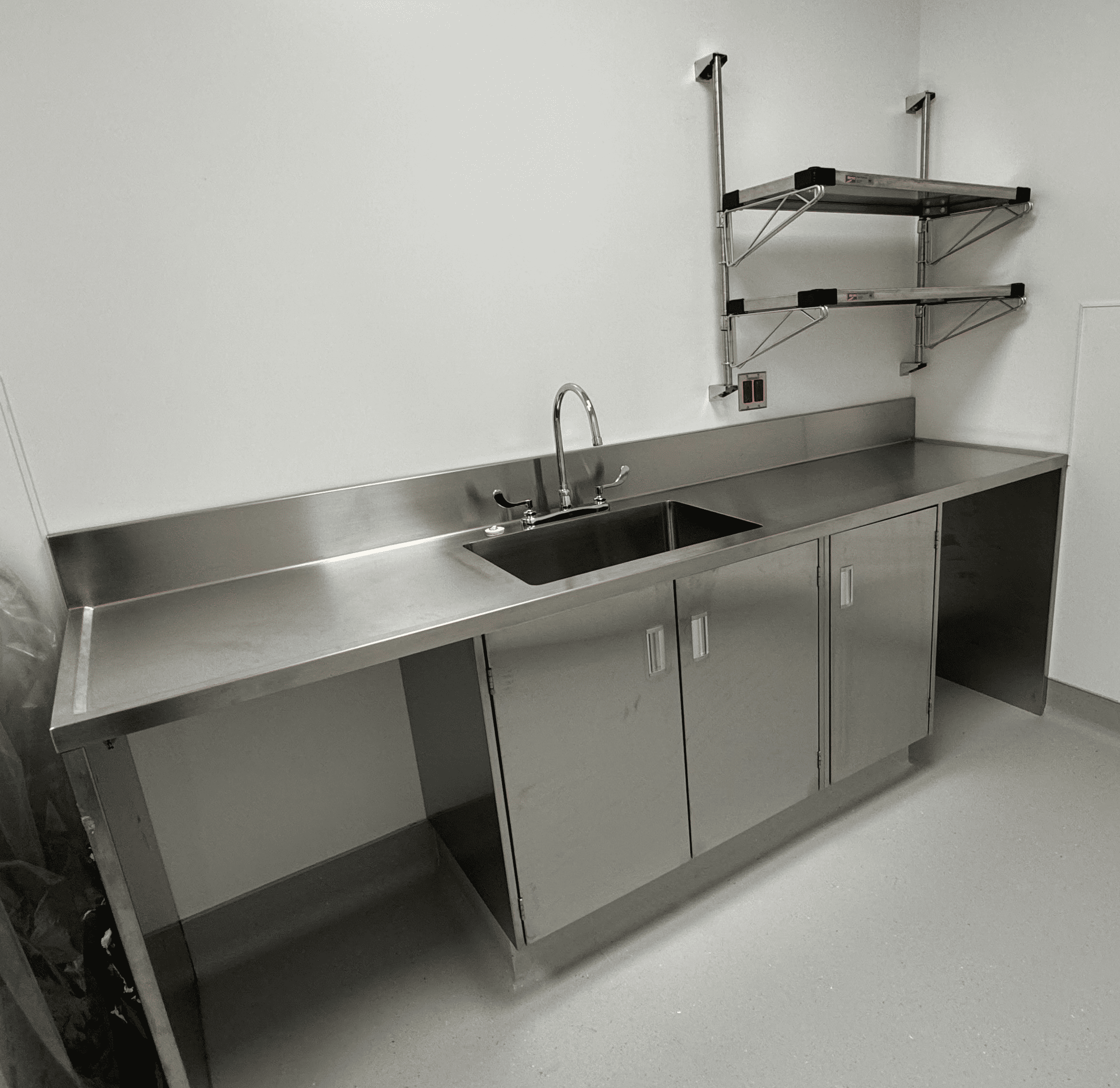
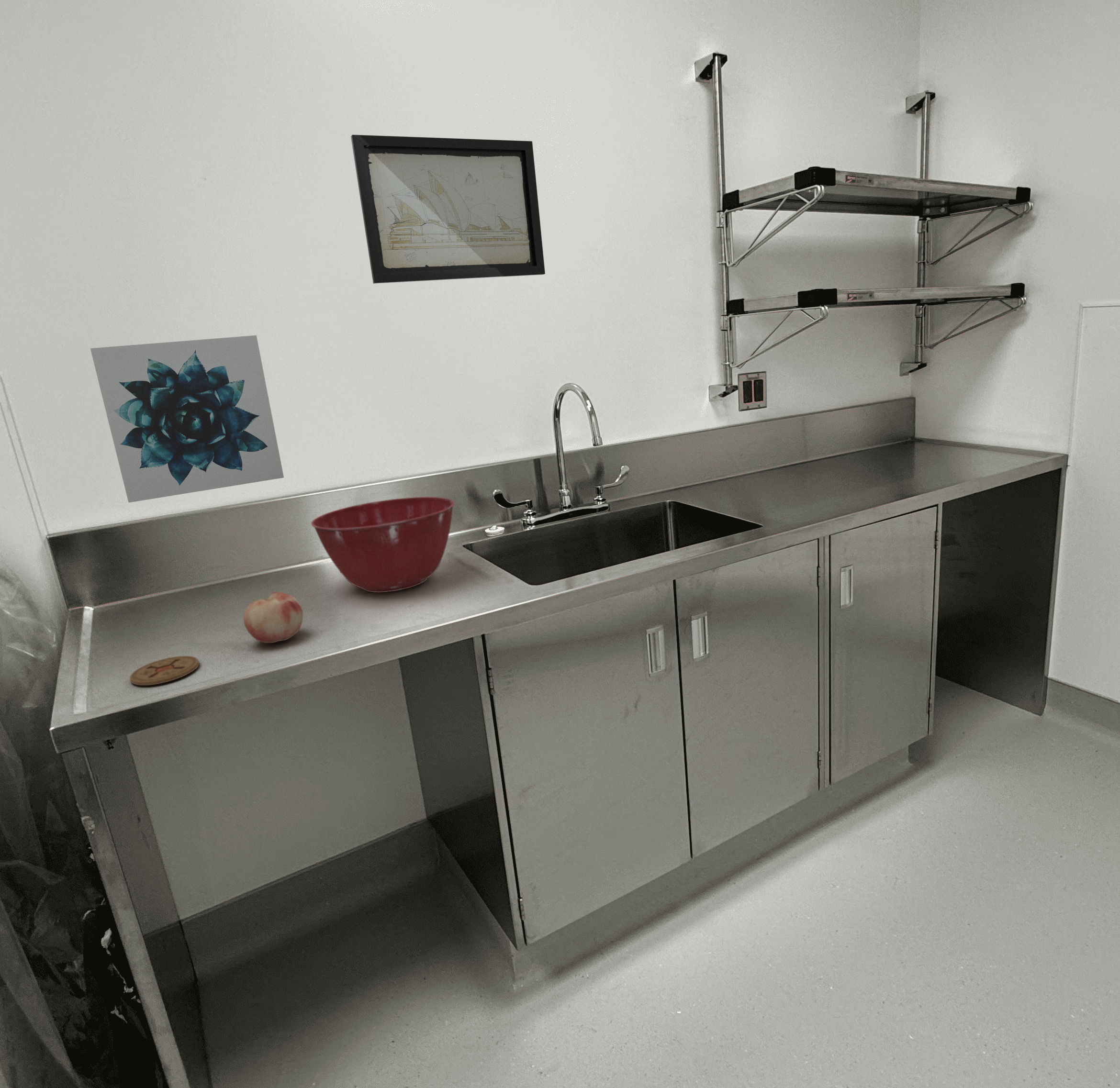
+ wall art (193, 417)
+ mixing bowl (390, 546)
+ coaster (165, 670)
+ fruit (274, 618)
+ wall art (455, 210)
